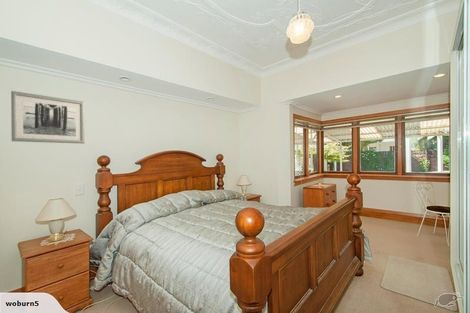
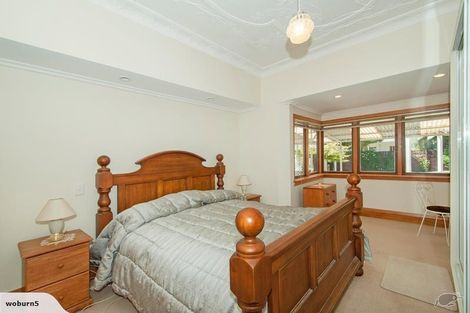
- wall art (51, 119)
